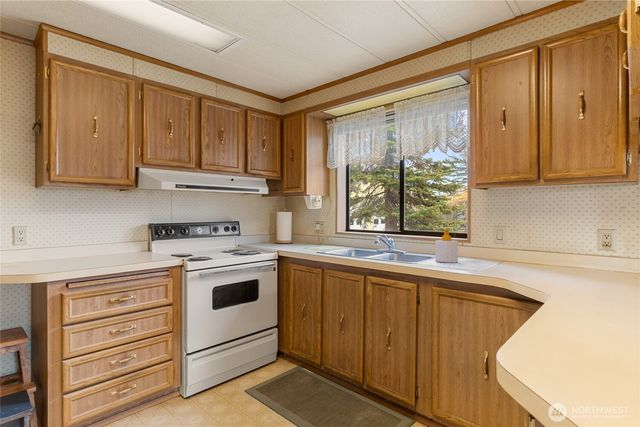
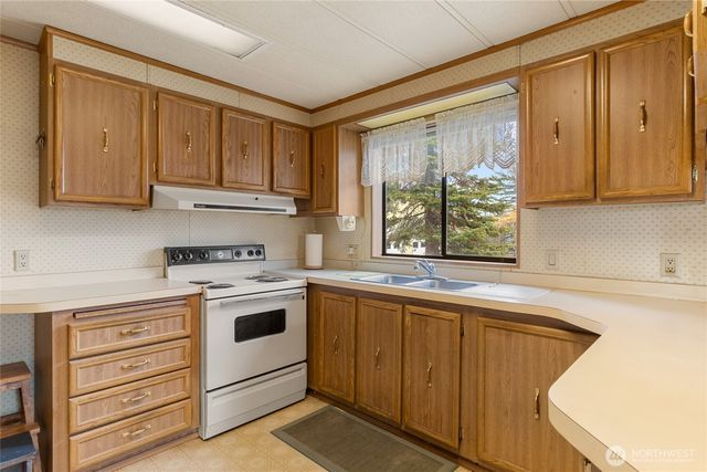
- soap bottle (446, 245)
